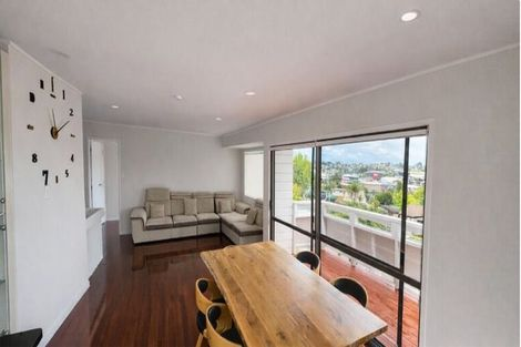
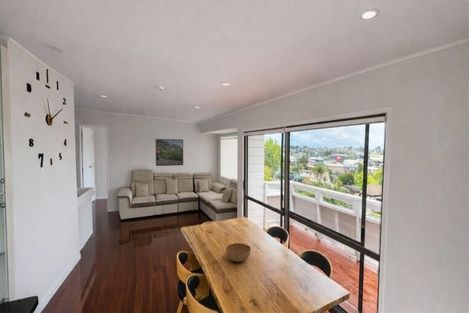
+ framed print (169, 152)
+ bowl (238, 253)
